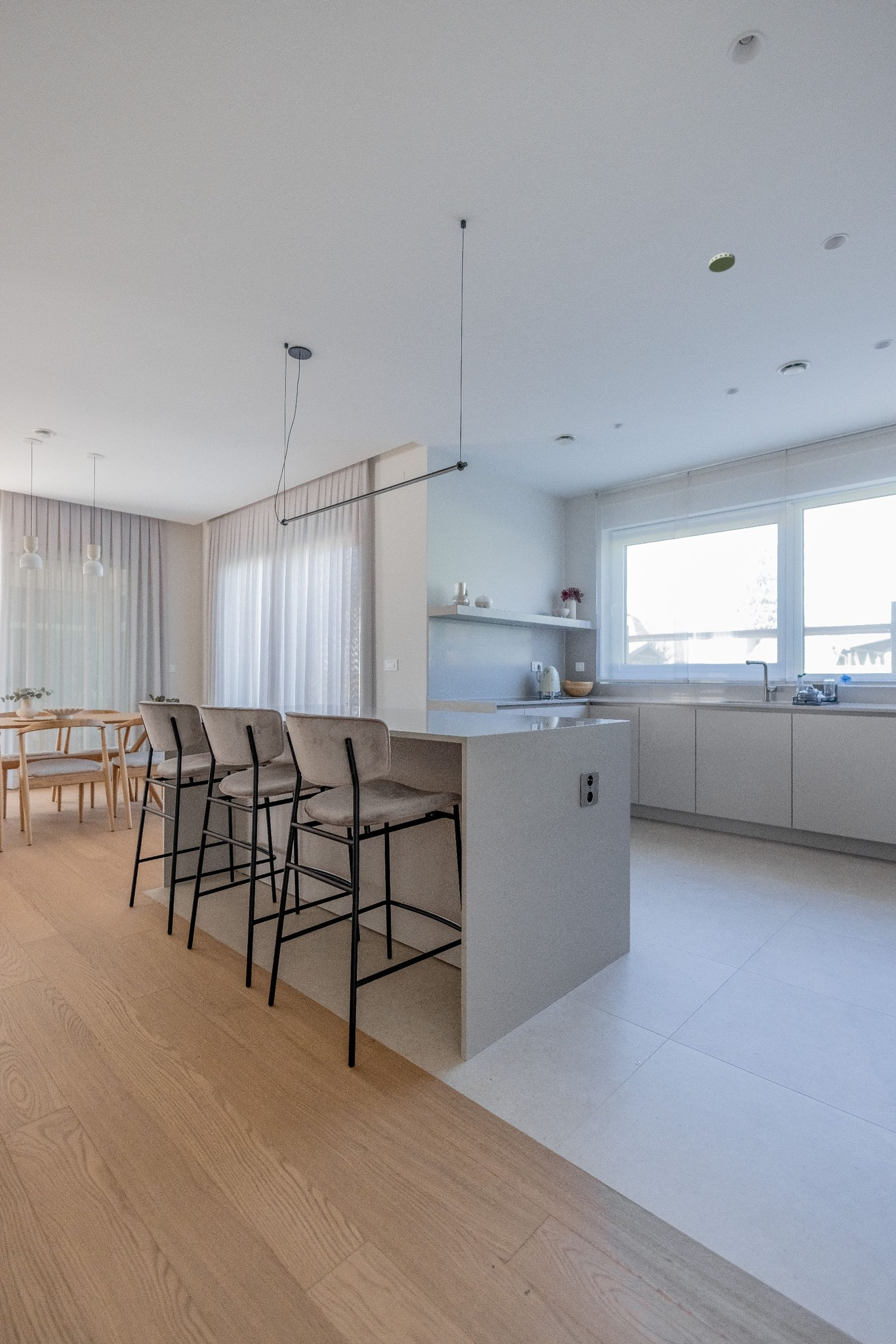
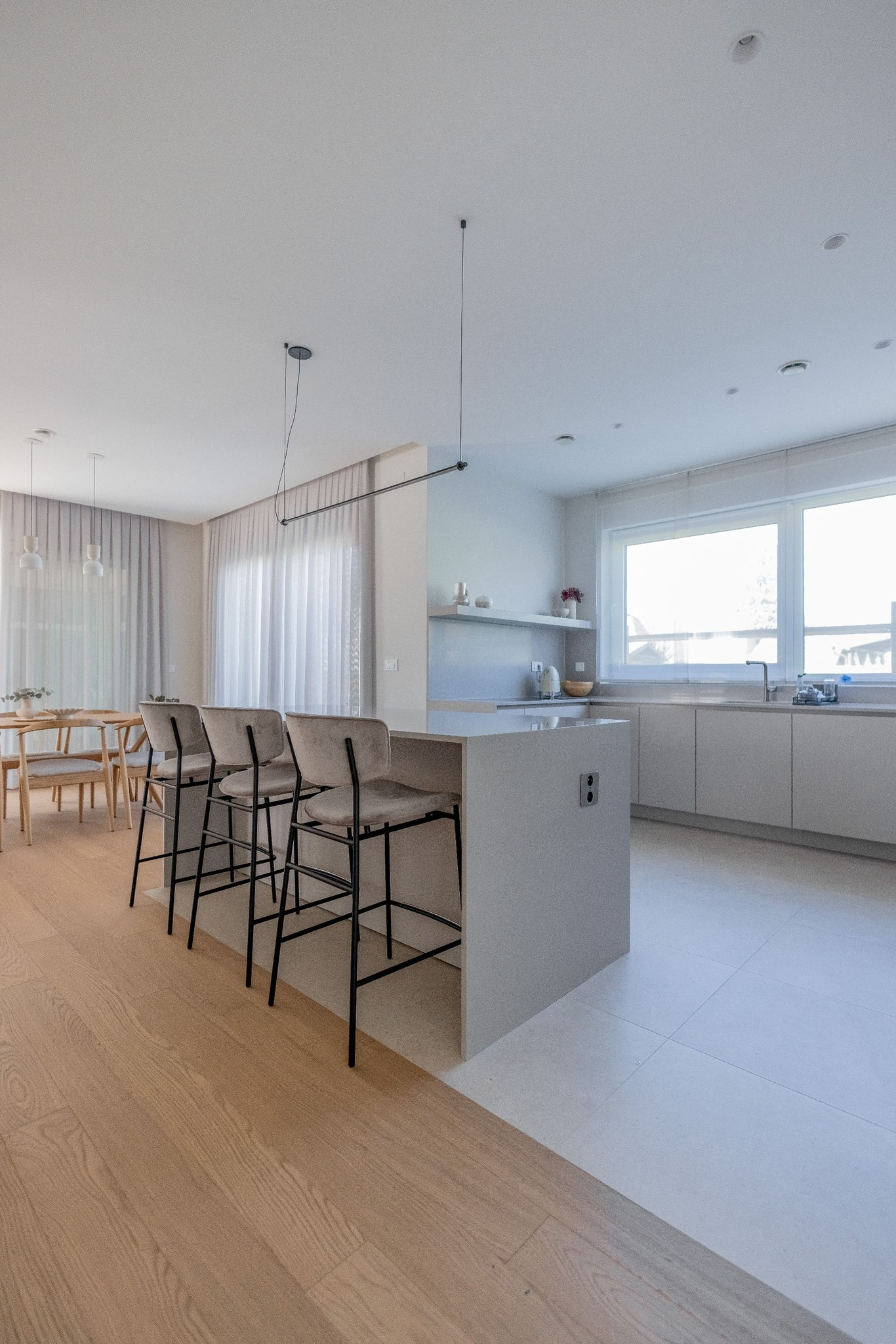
- smoke detector (722, 262)
